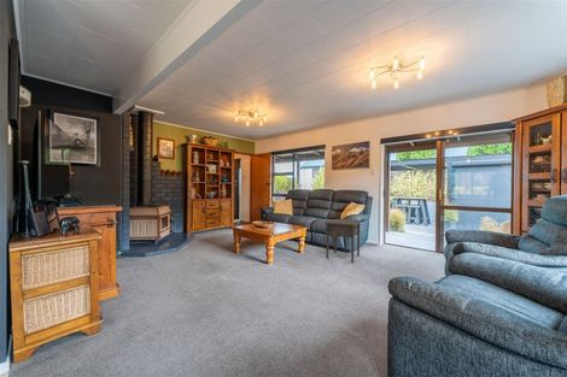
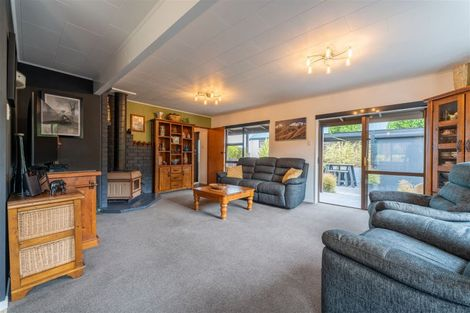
- nightstand (343, 236)
